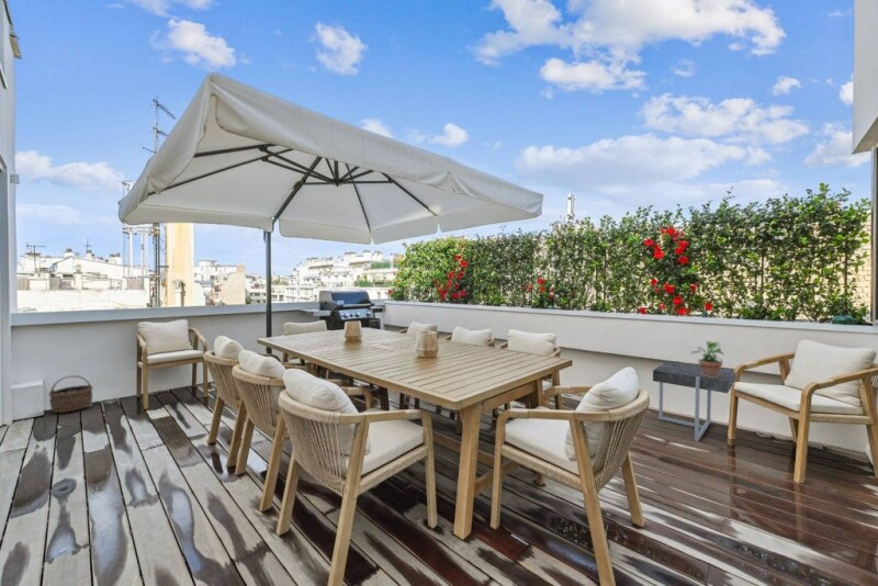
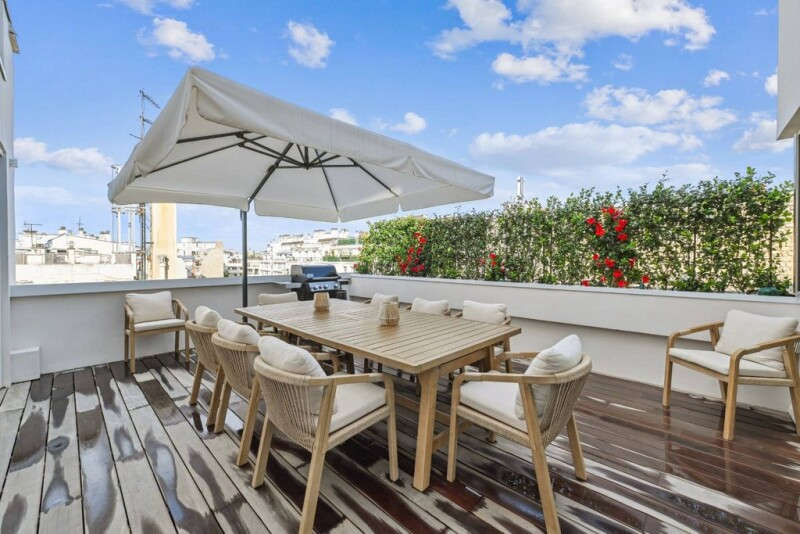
- wicker basket (71, 392)
- side table (696, 398)
- potted plant (707, 357)
